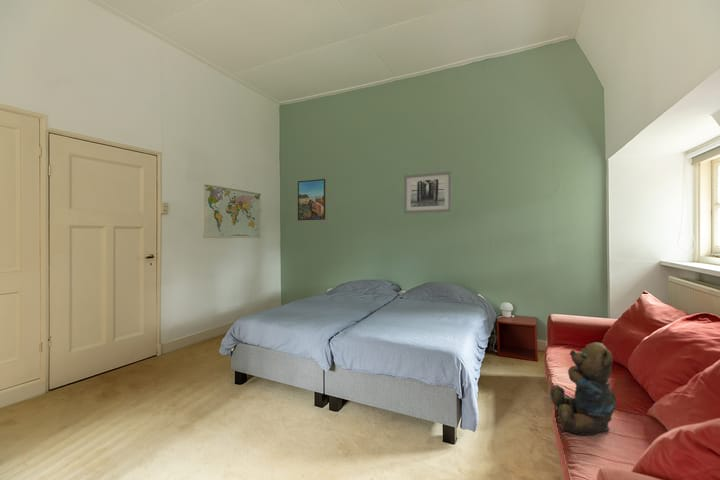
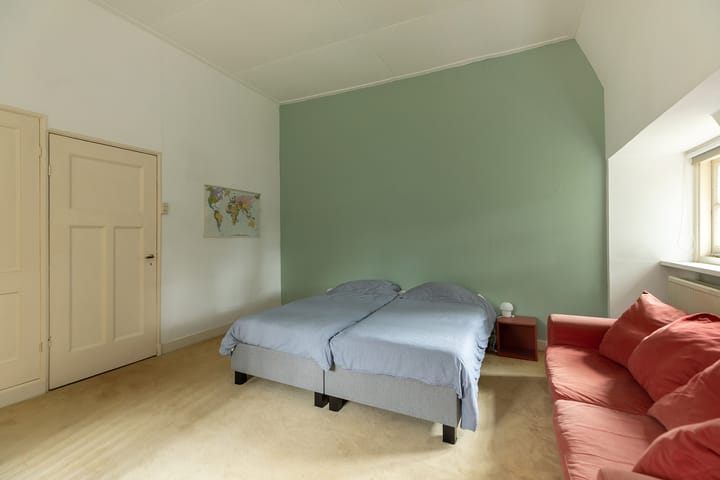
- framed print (311, 200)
- wall art (427, 193)
- teddy bear (583, 382)
